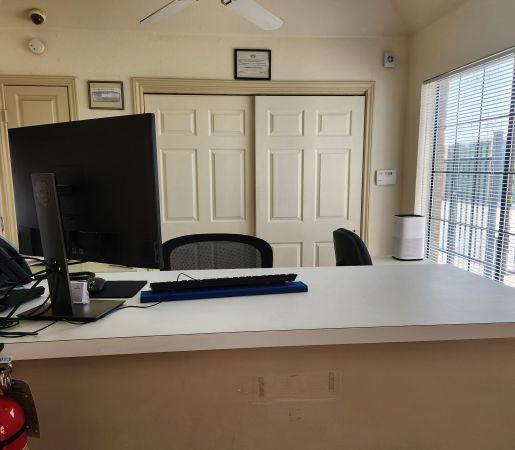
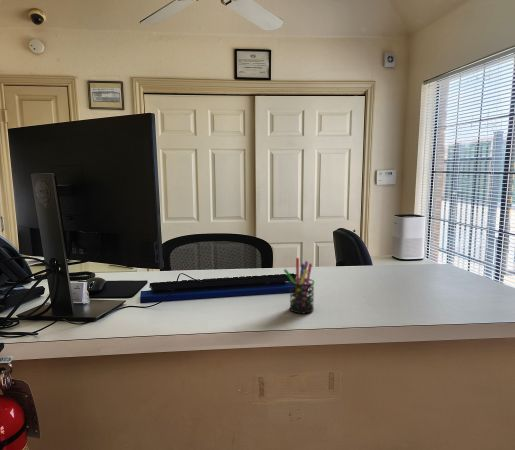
+ pen holder (298, 284)
